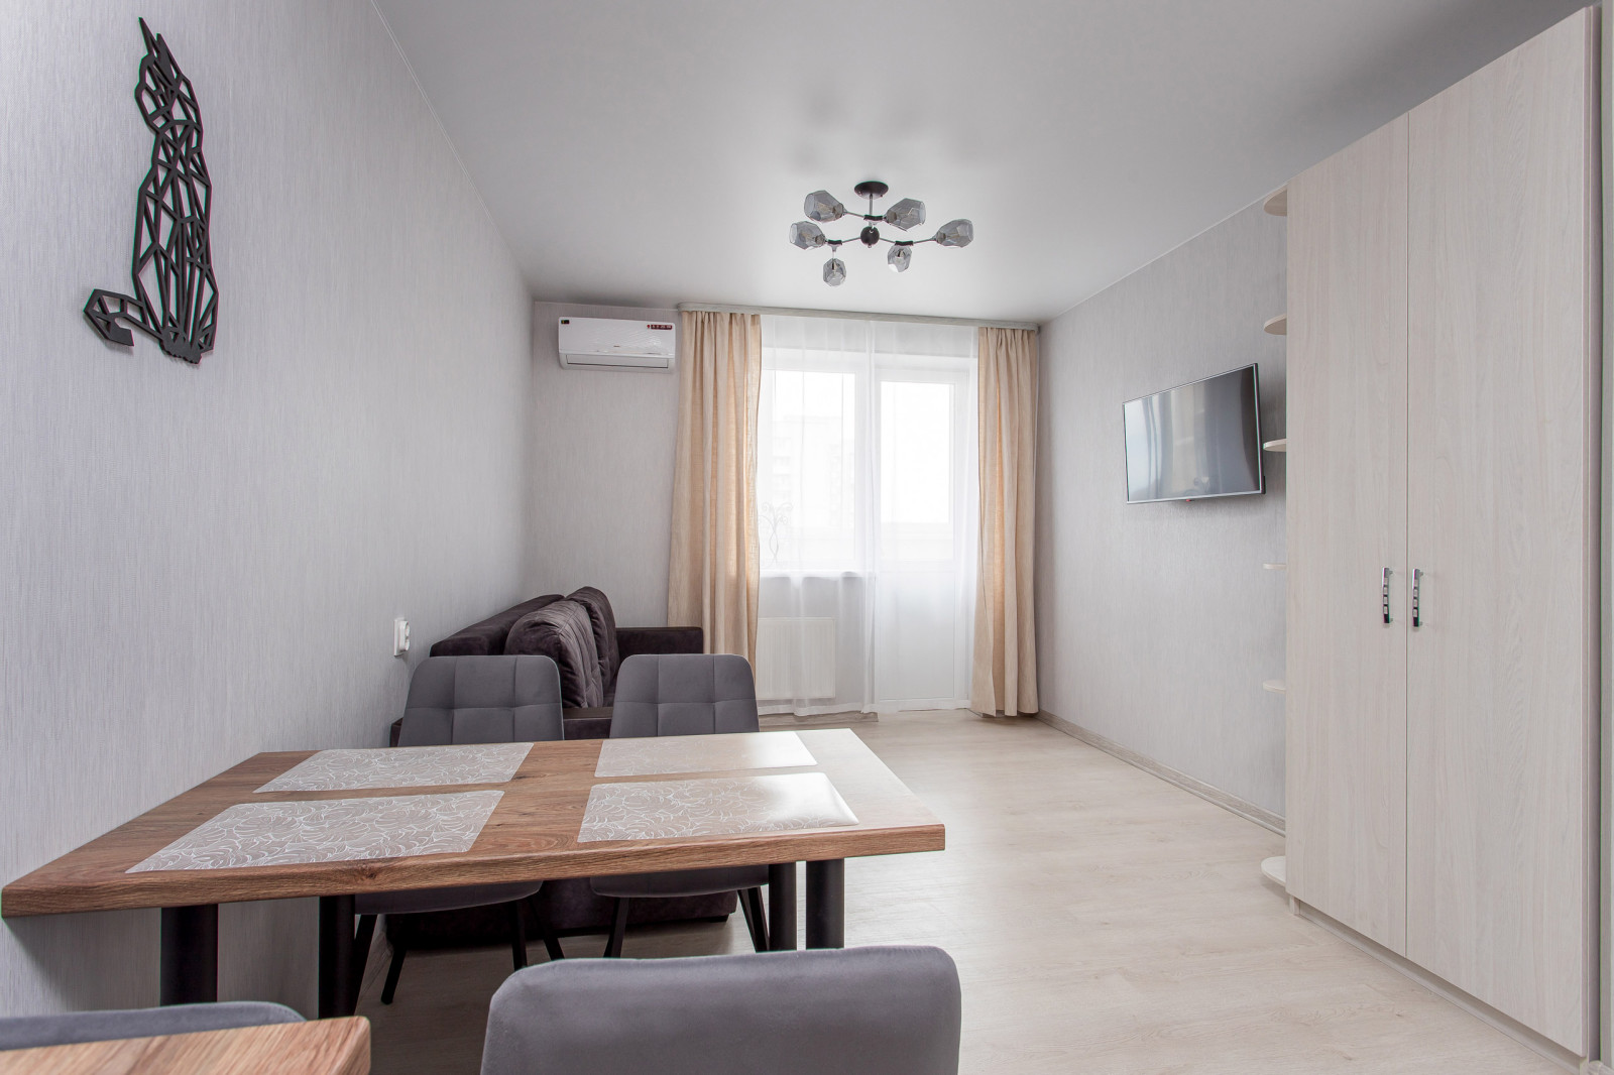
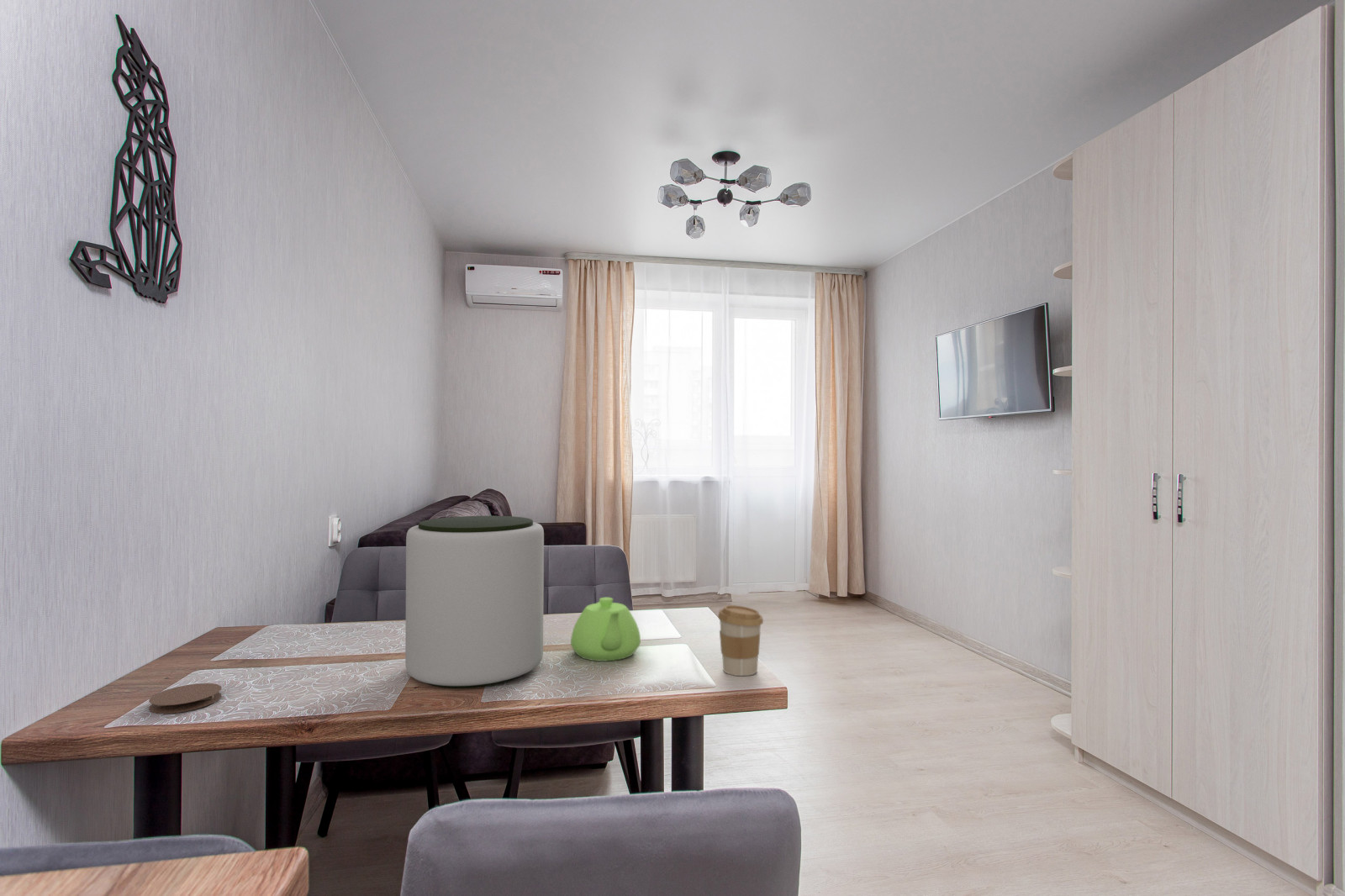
+ teapot (606, 626)
+ coaster (186, 698)
+ plant pot (477, 594)
+ coffee cup (740, 639)
